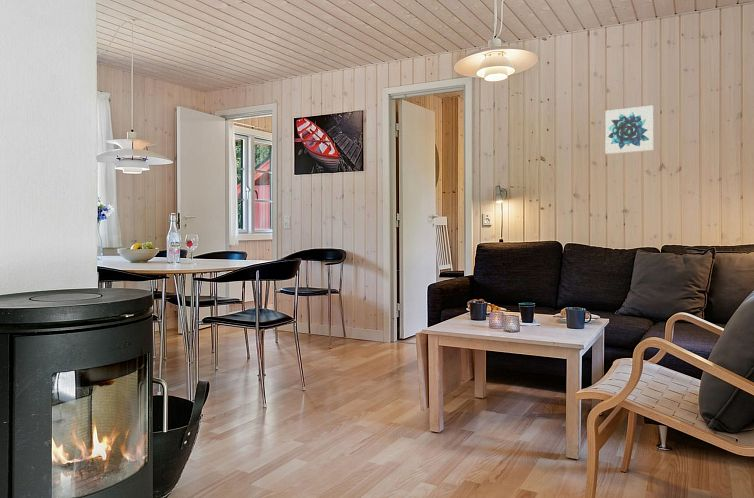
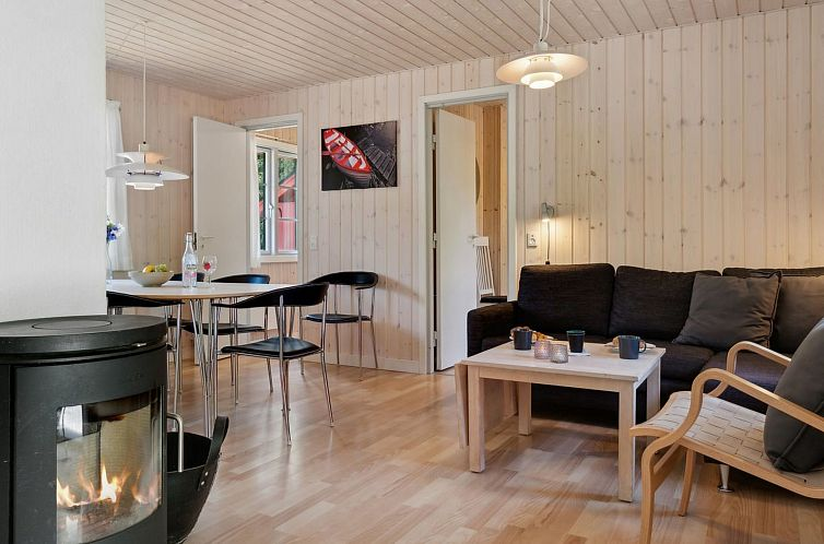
- wall art (628, 130)
